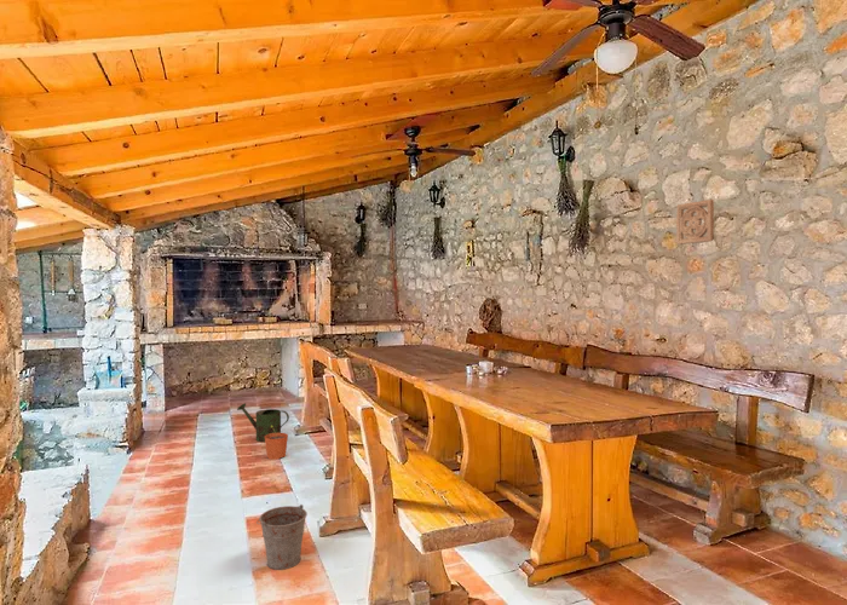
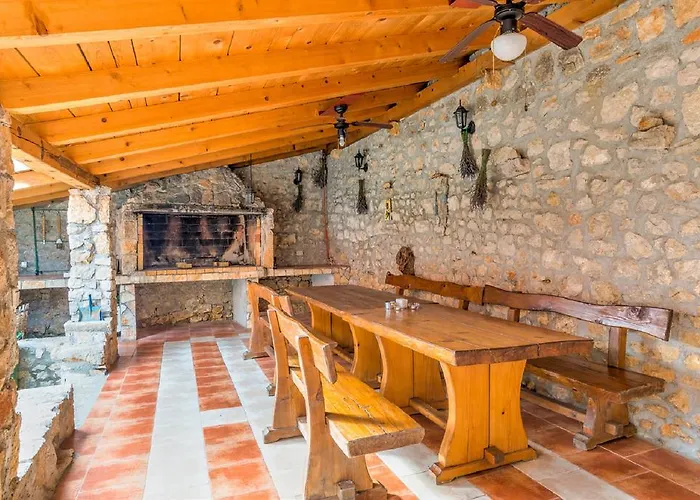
- plant pot (276, 440)
- watering can (263, 421)
- bucket (282, 536)
- wall ornament (695, 223)
